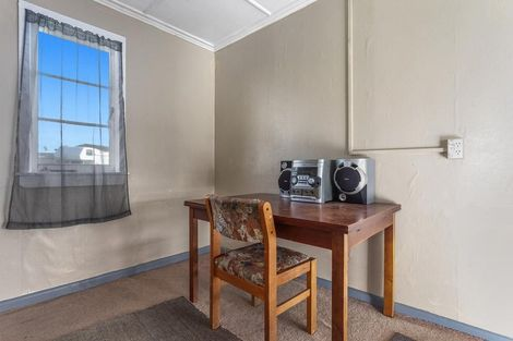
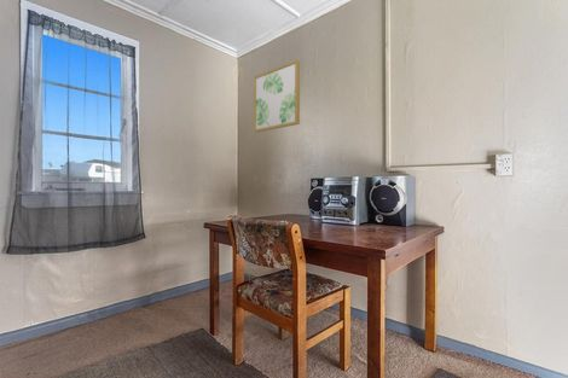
+ wall art (276, 98)
